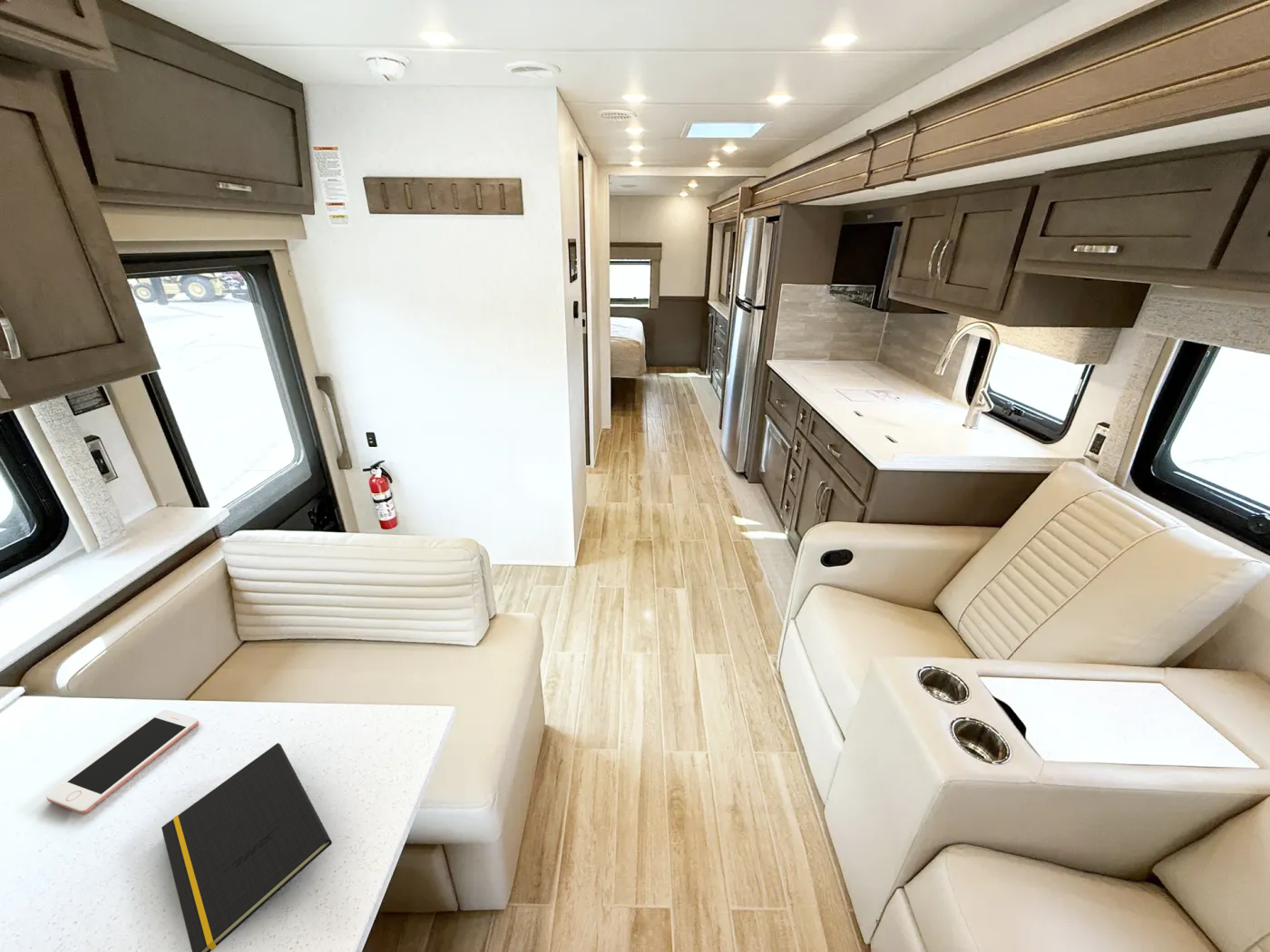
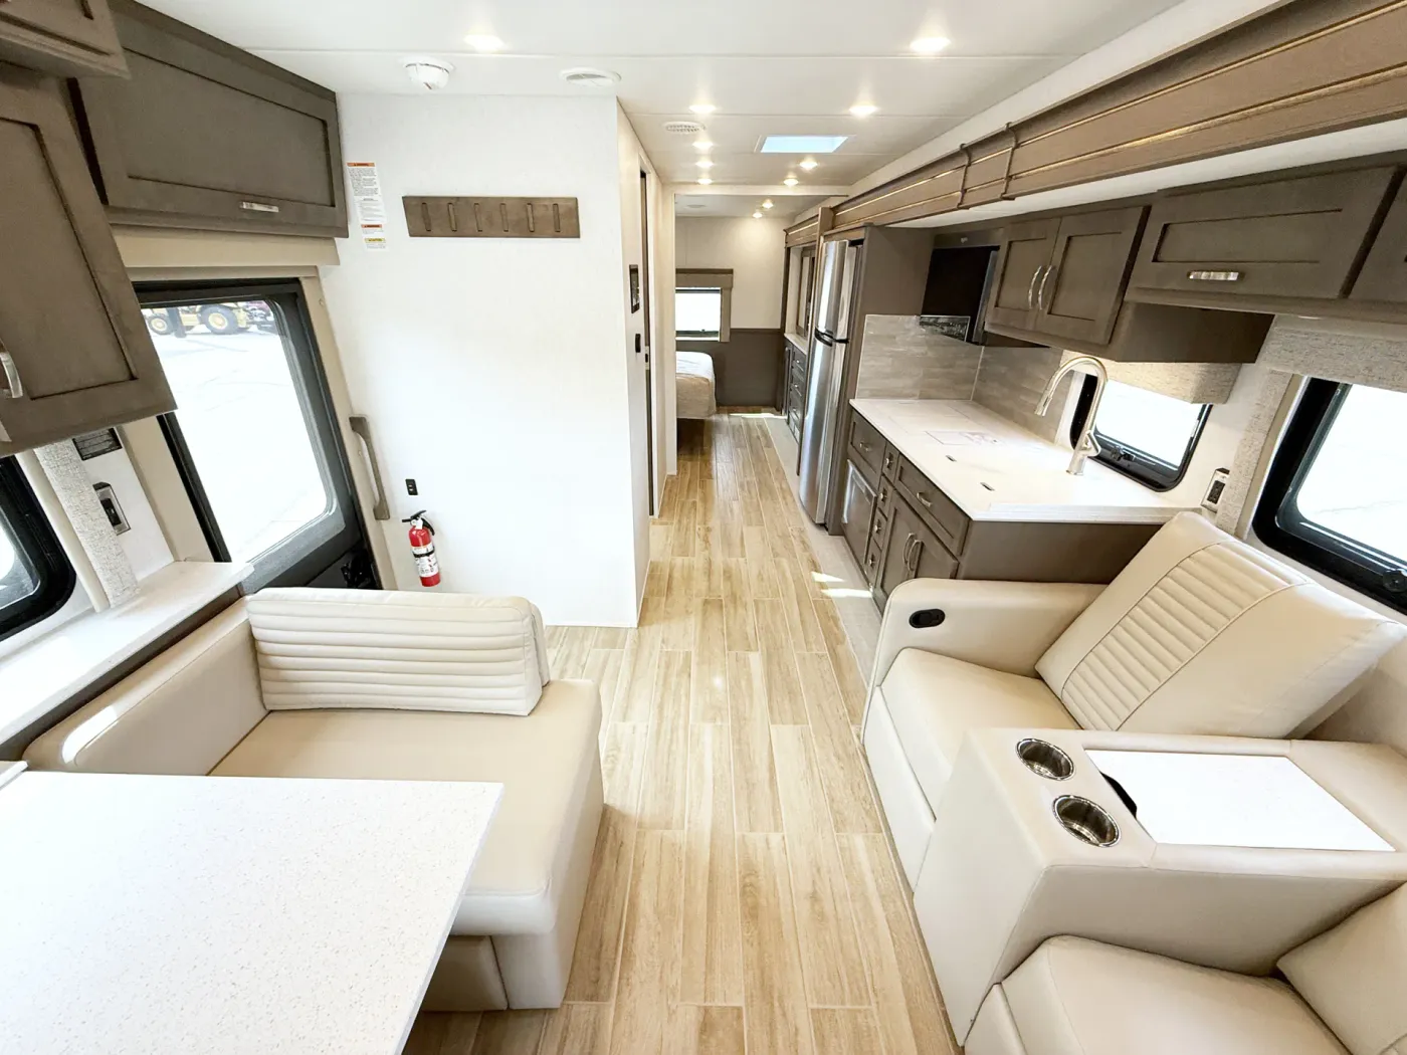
- cell phone (128, 756)
- notepad (245, 835)
